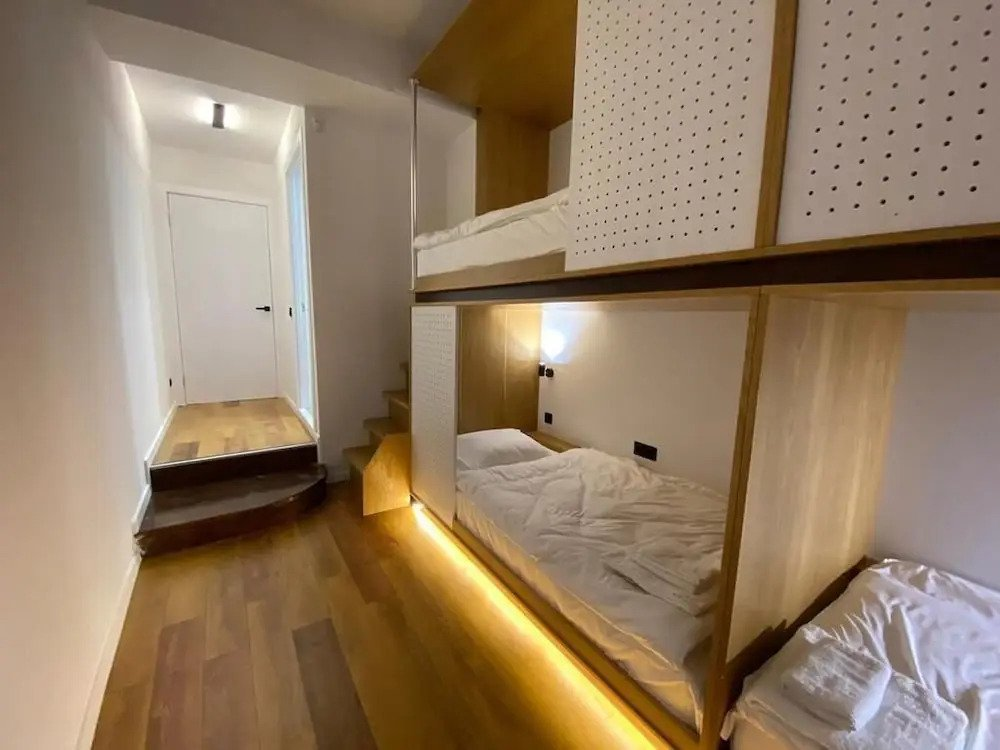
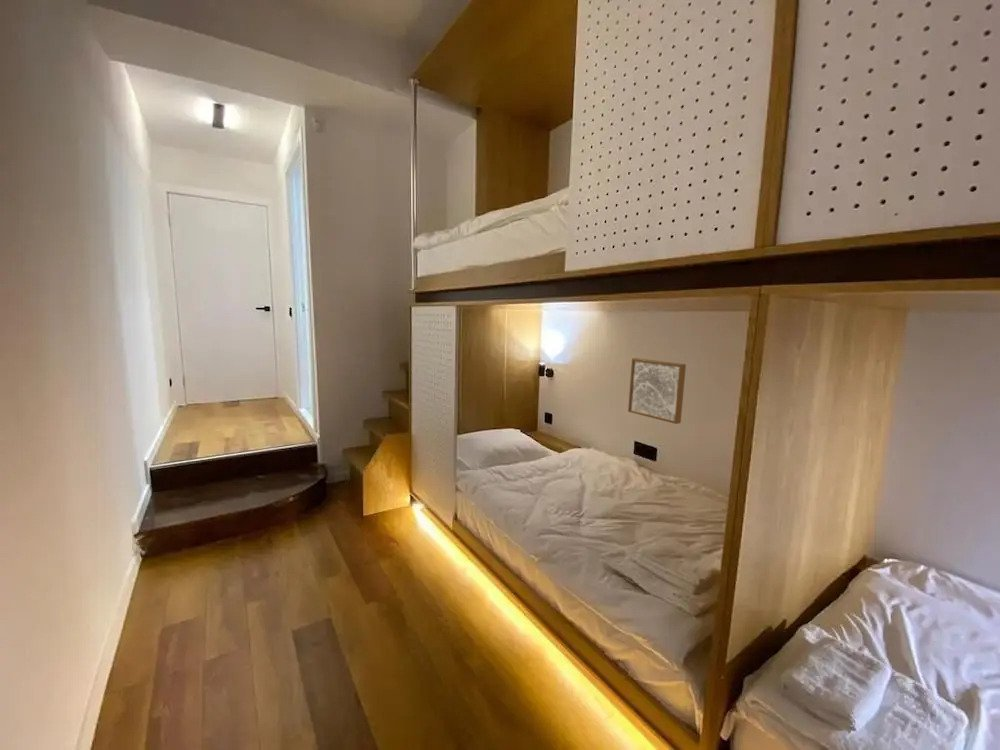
+ wall art (655, 389)
